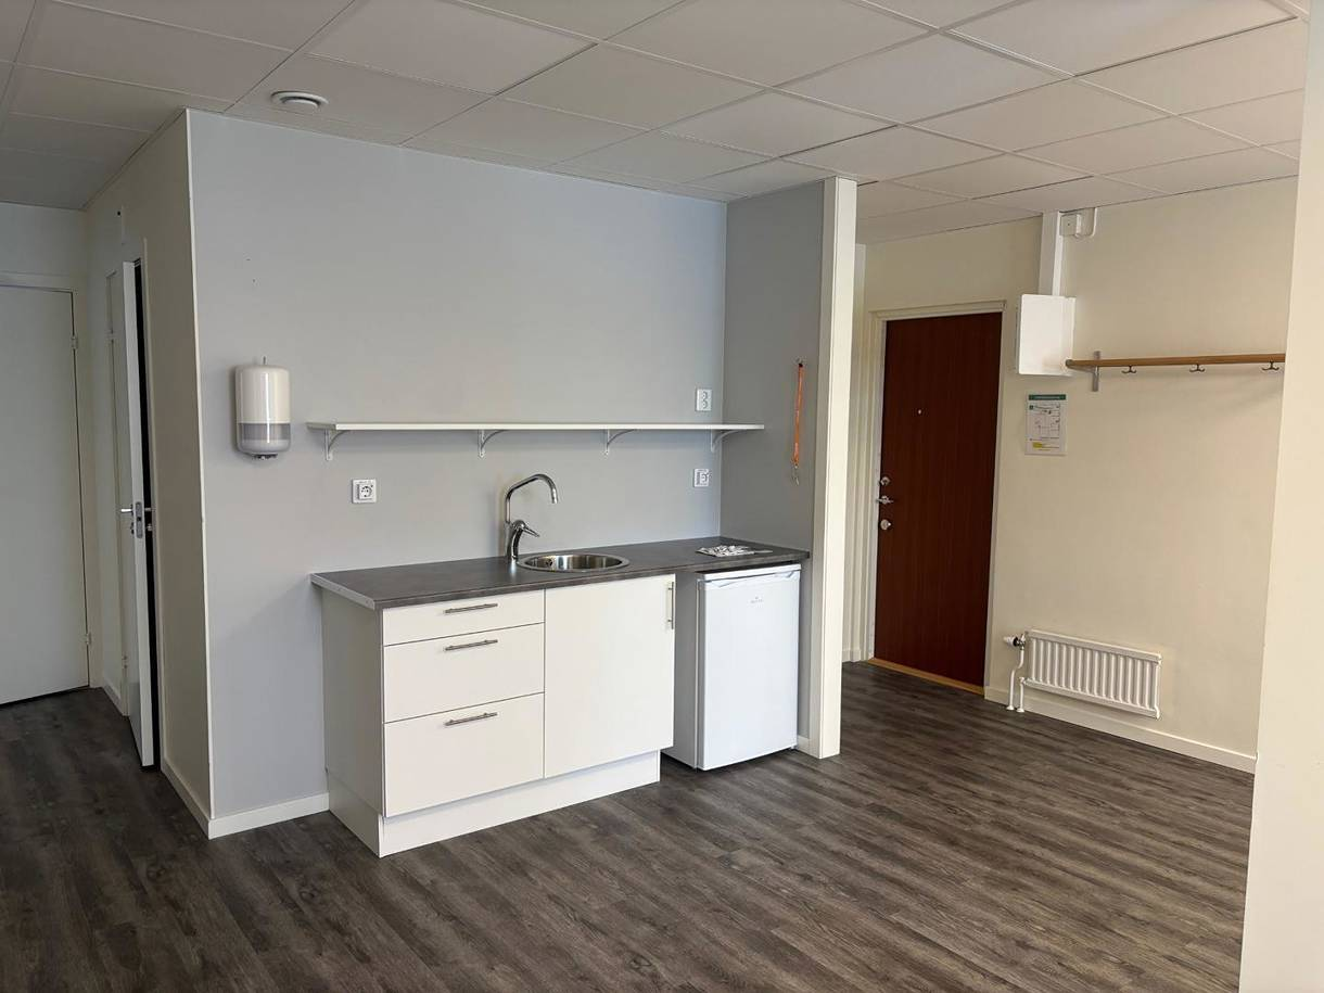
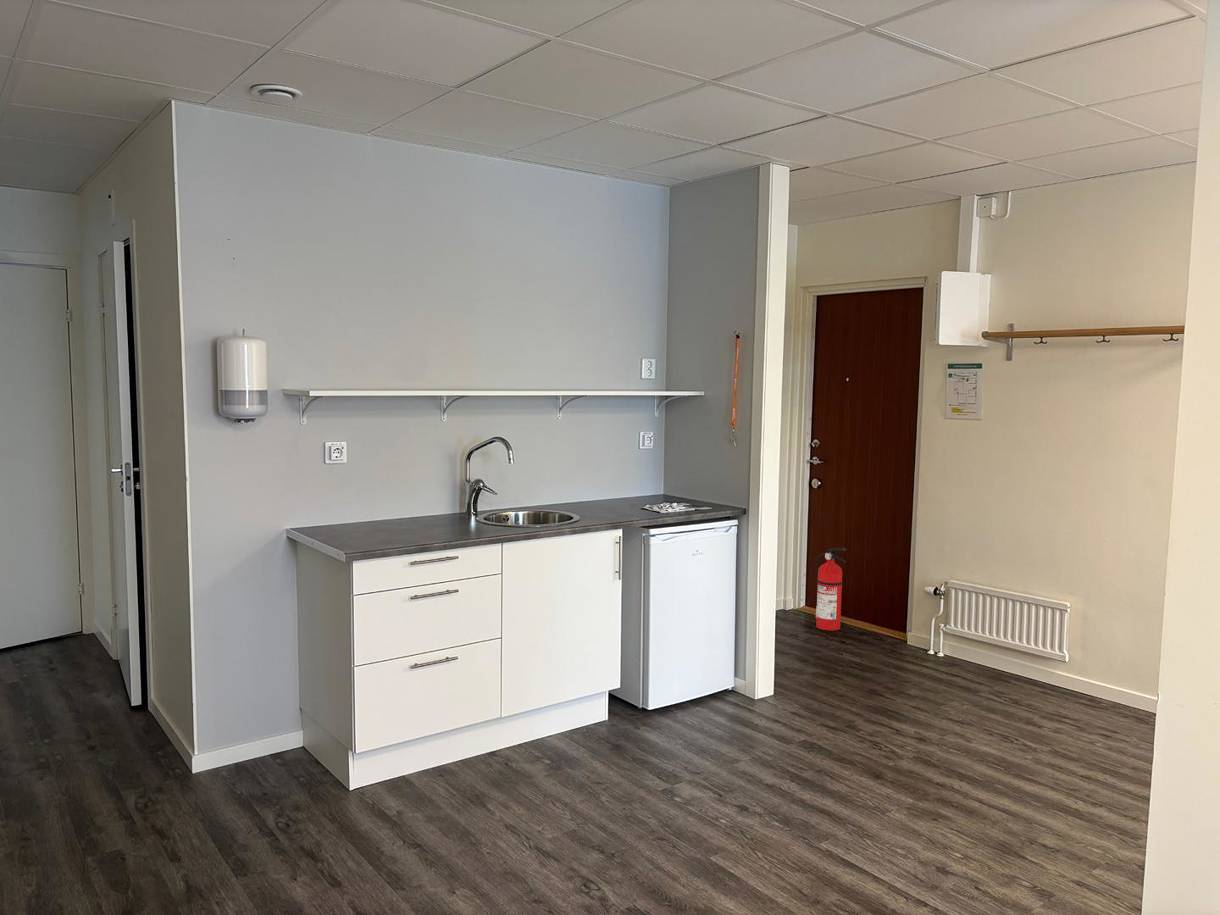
+ fire extinguisher (829, 586)
